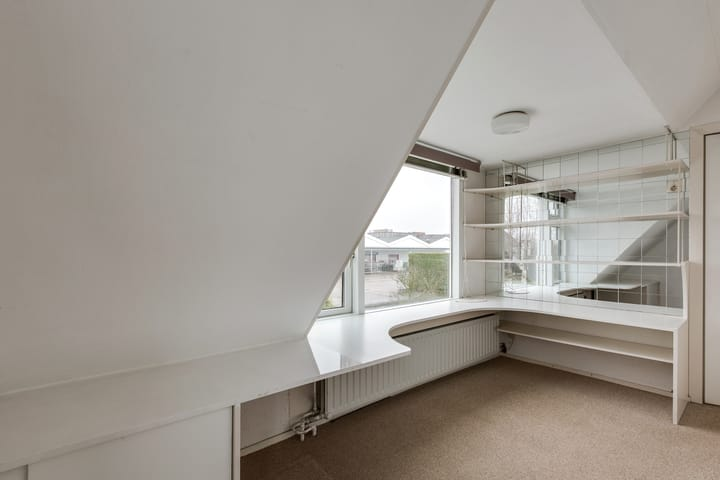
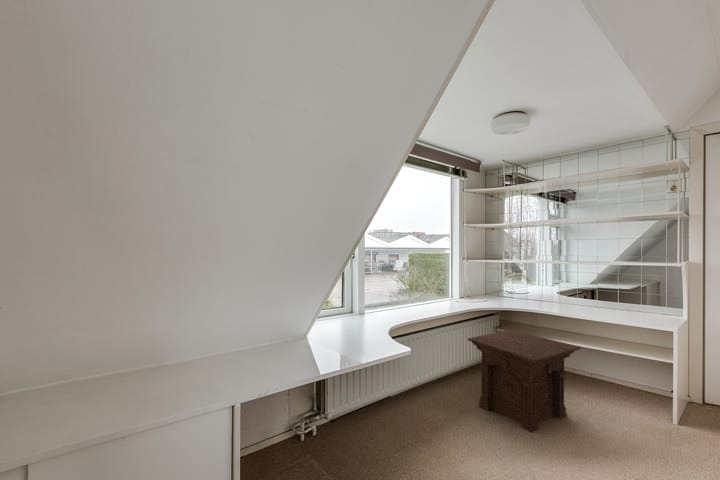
+ side table (521, 376)
